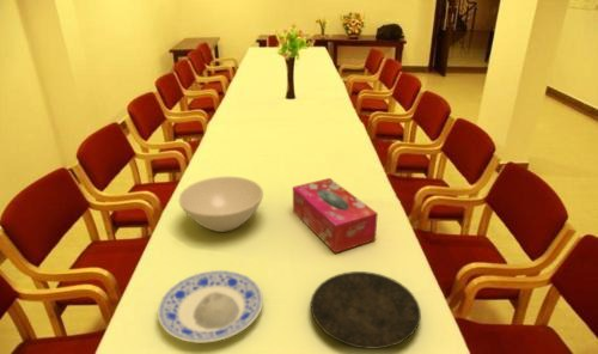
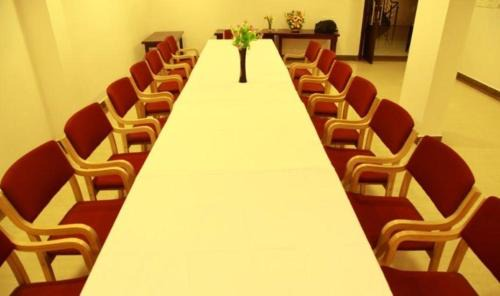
- plate (210, 301)
- plate (364, 309)
- tissue box (331, 212)
- bowl (222, 208)
